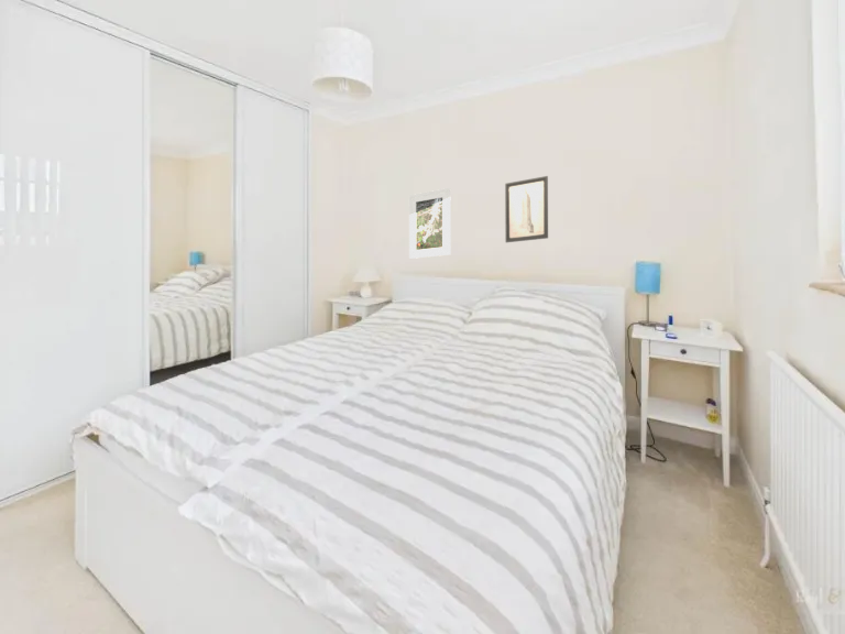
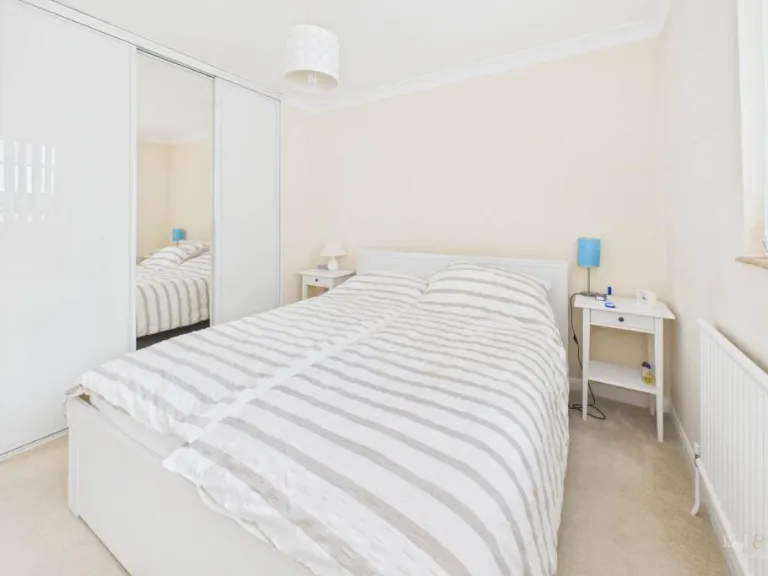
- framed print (429, 223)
- wall art (526, 209)
